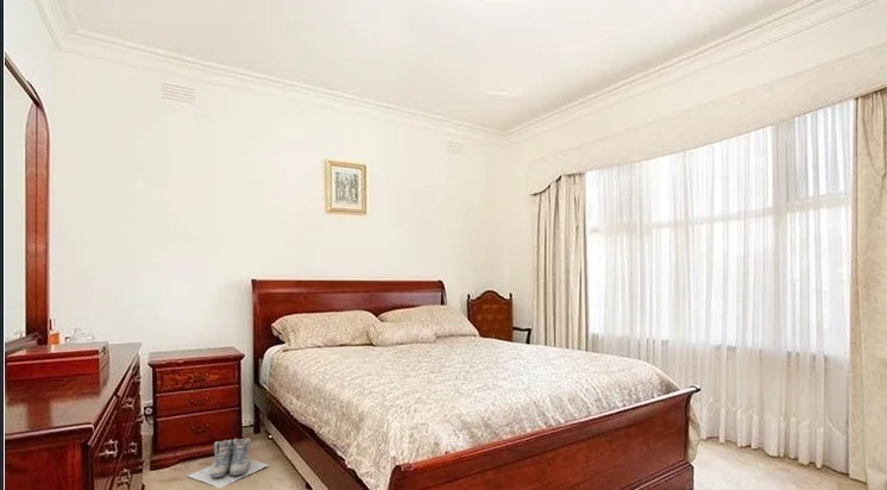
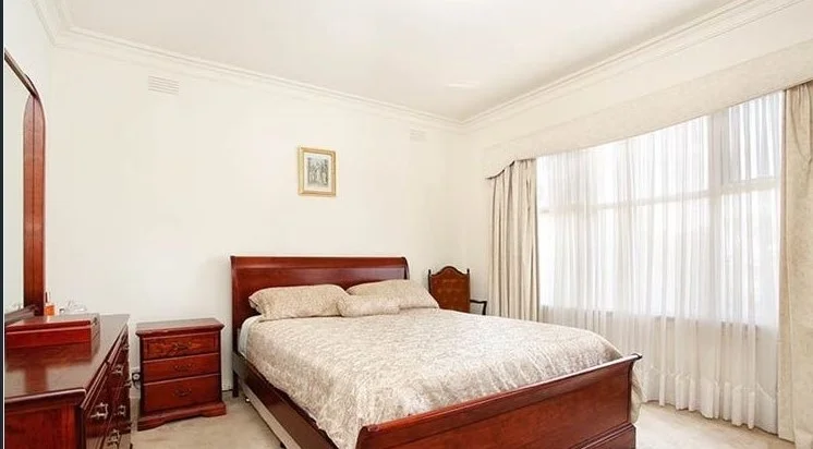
- boots (228, 456)
